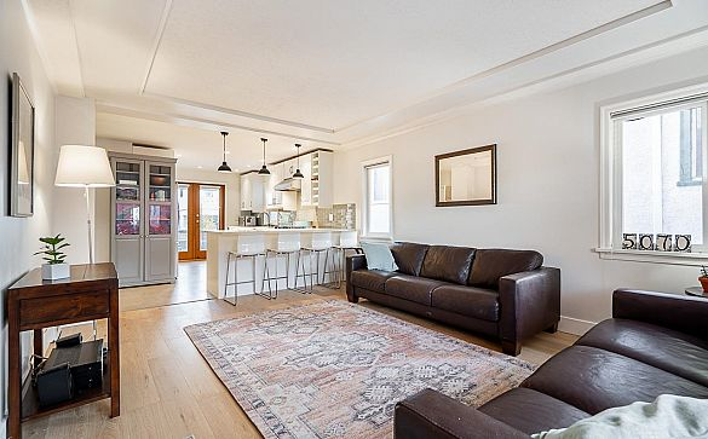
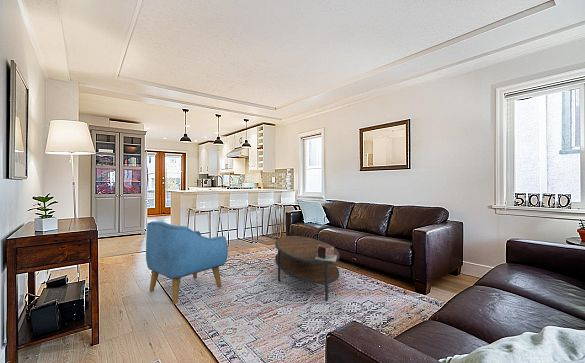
+ coffee table (304, 262)
+ armchair (188, 252)
+ decorative box (326, 252)
